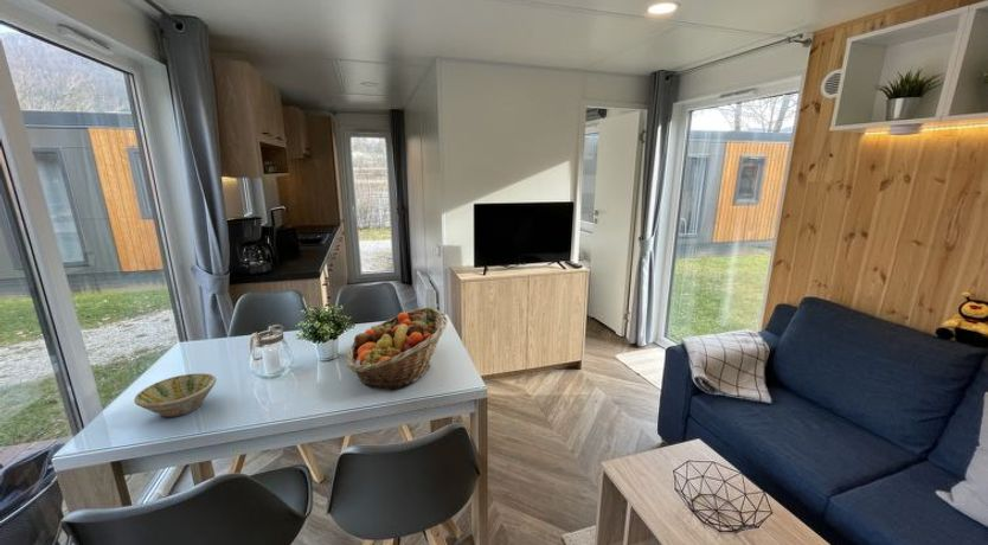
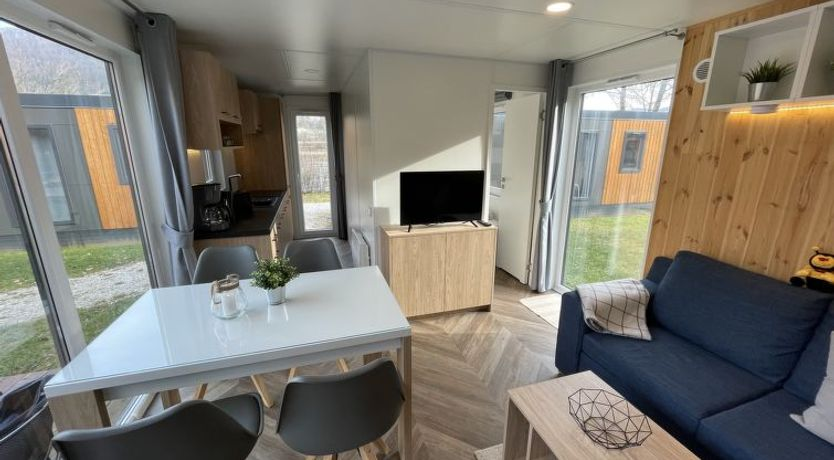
- bowl (178, 397)
- fruit basket (398, 344)
